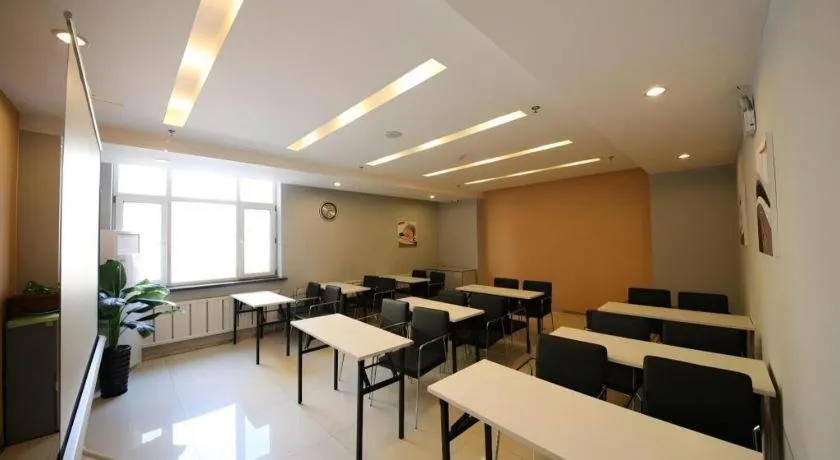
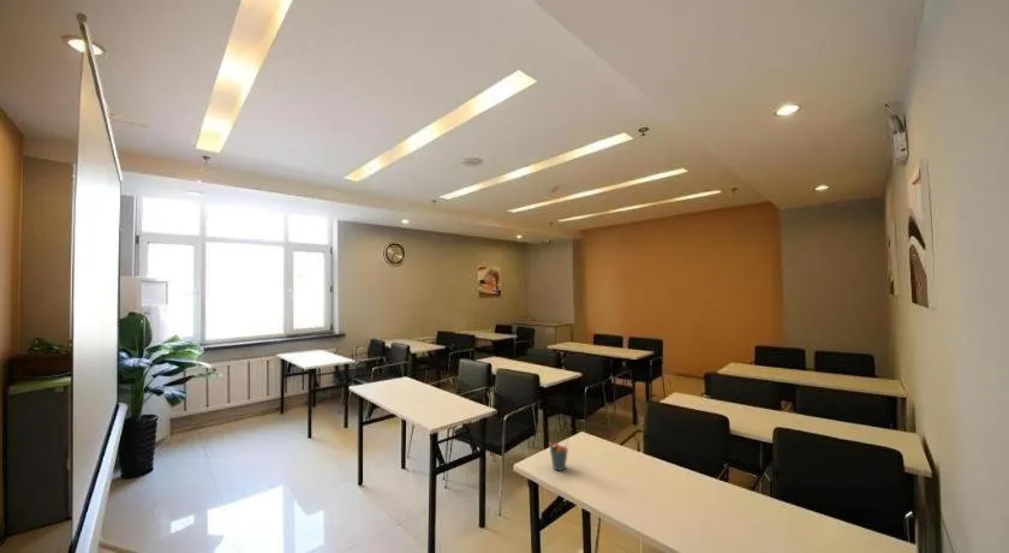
+ pen holder (559, 453)
